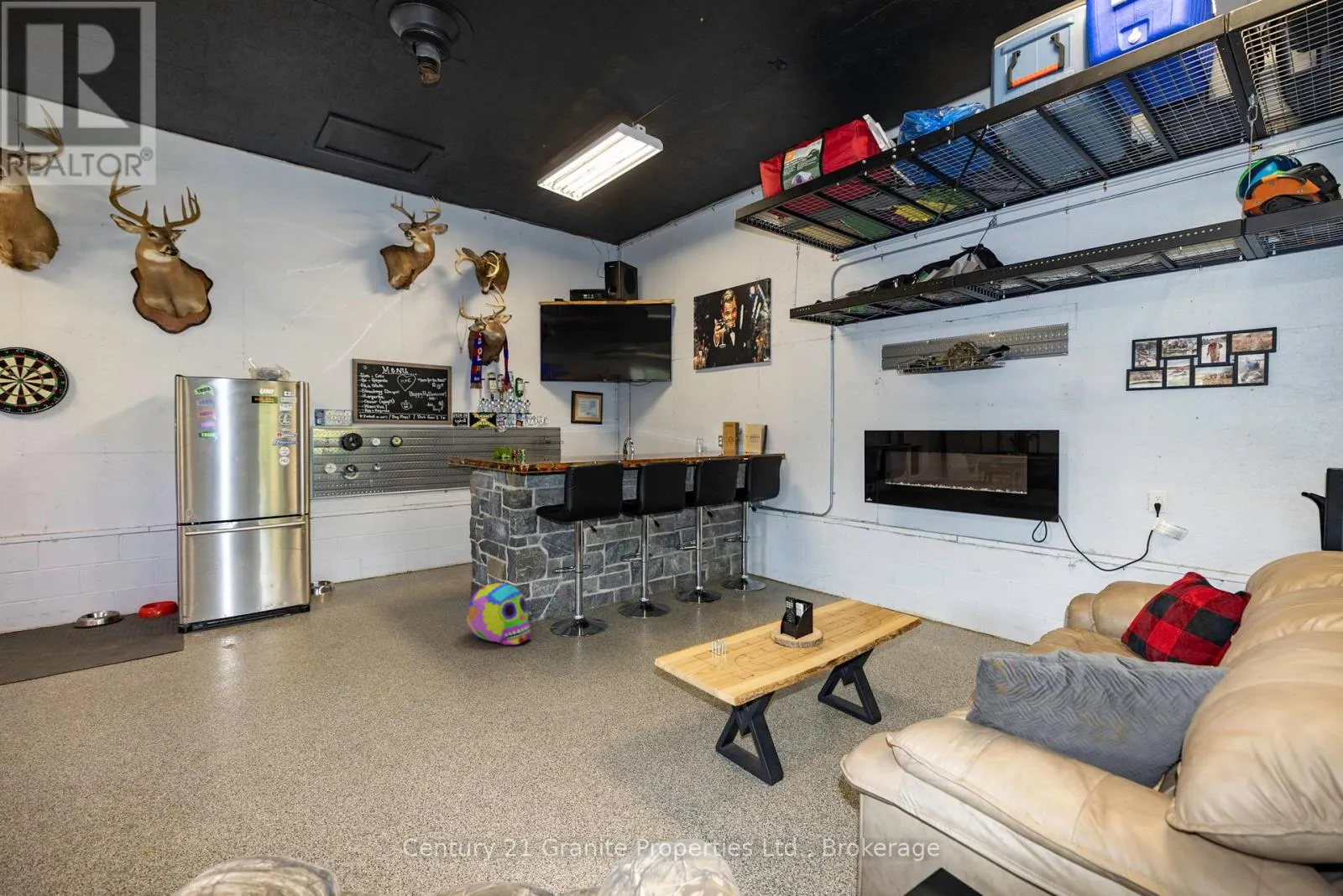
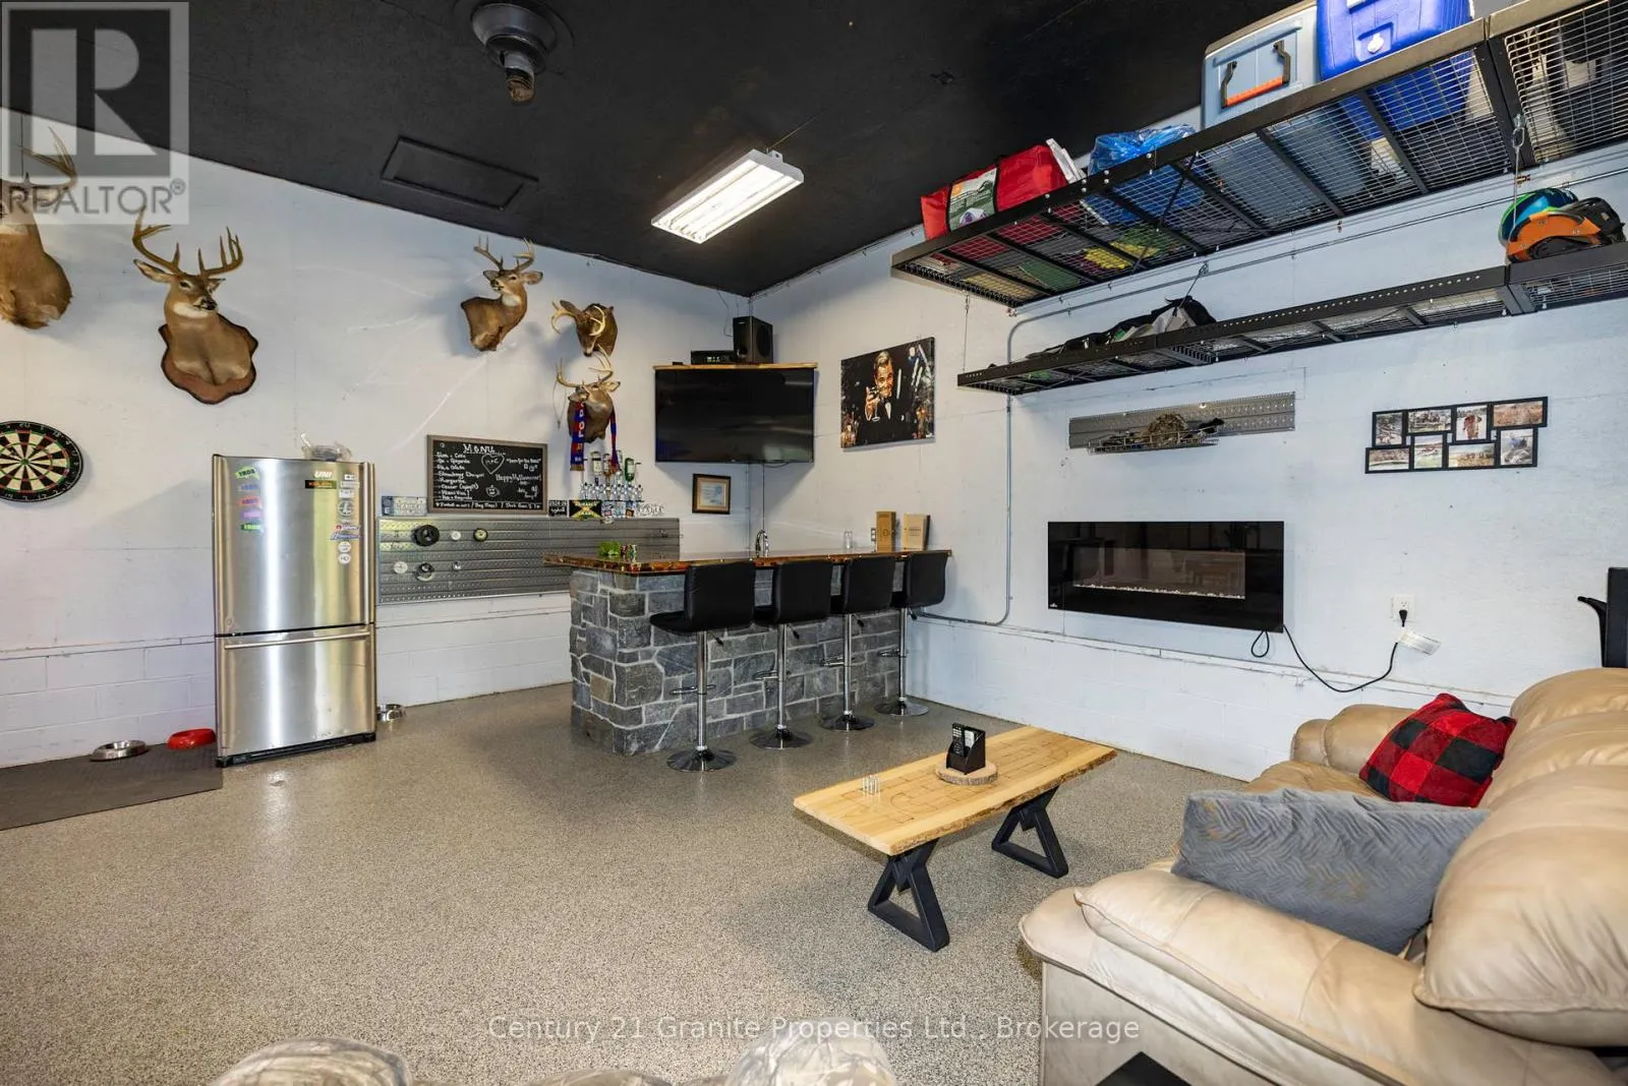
- decorative ball (499, 610)
